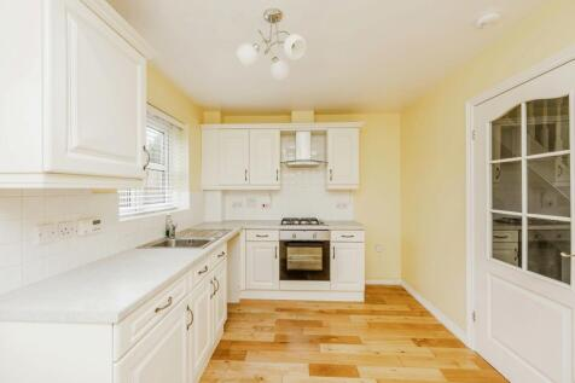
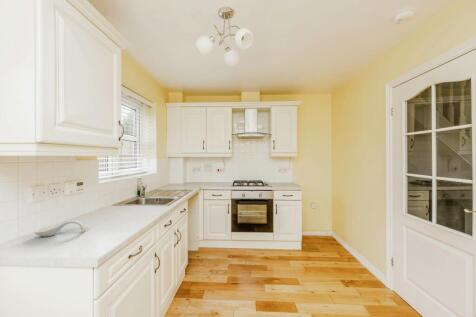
+ spoon rest (60, 227)
